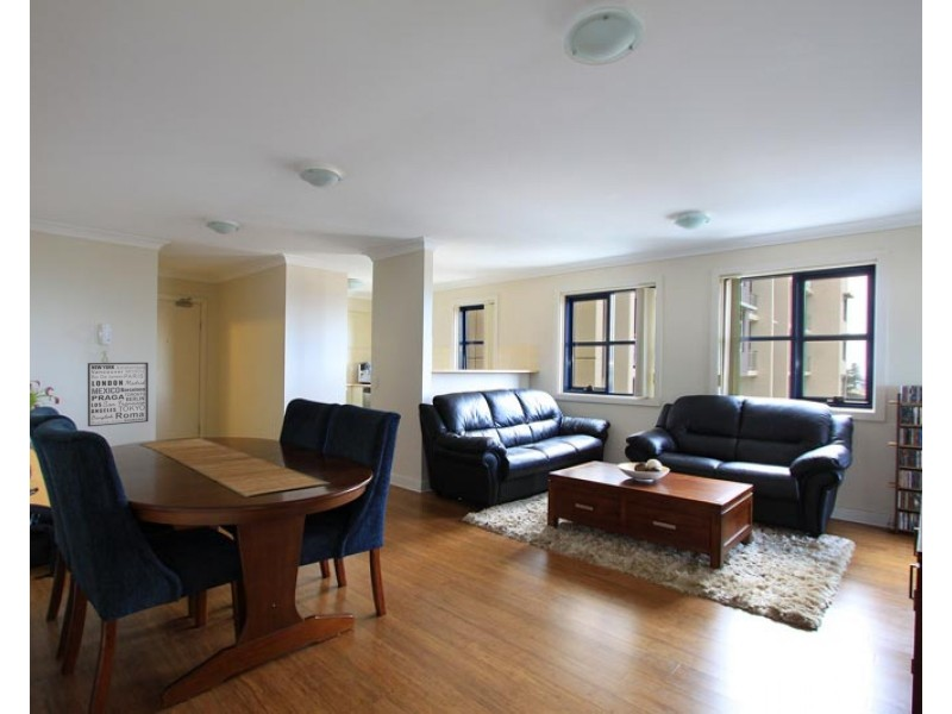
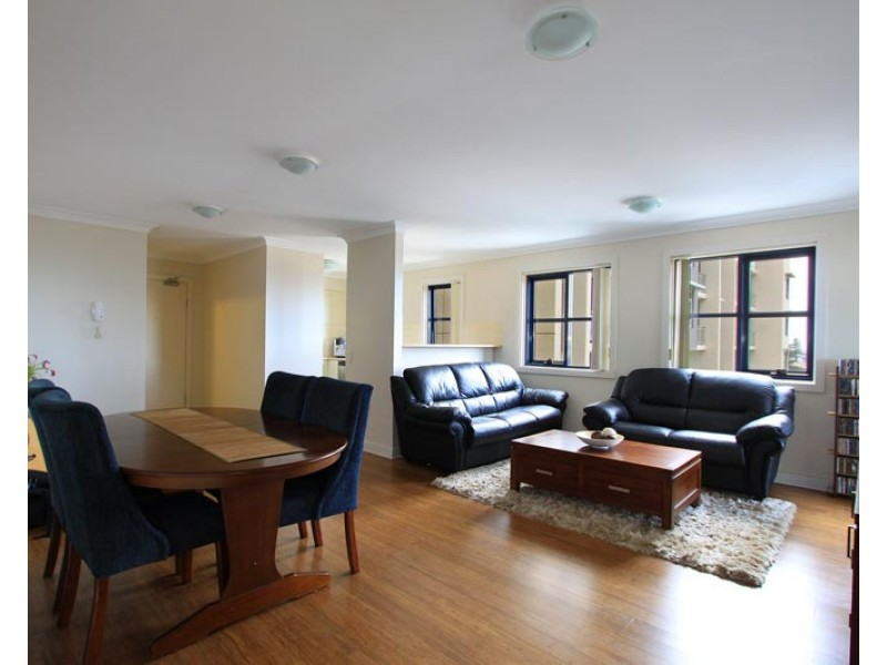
- wall art (118, 393)
